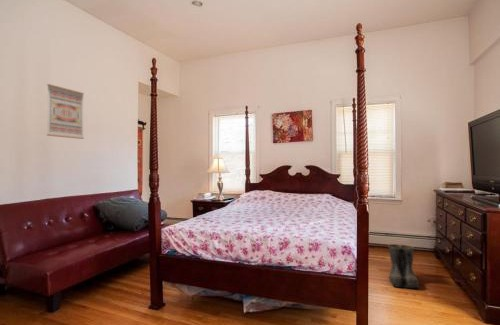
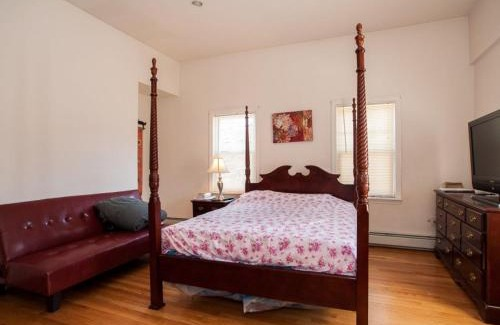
- wall art (66, 113)
- boots (402, 264)
